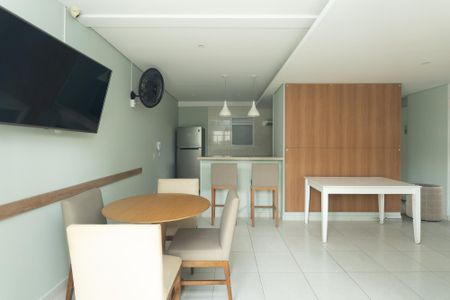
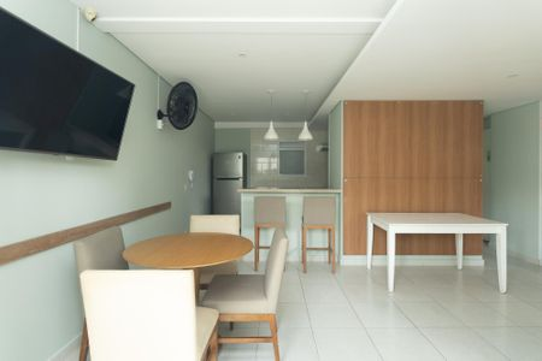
- trash can (423, 201)
